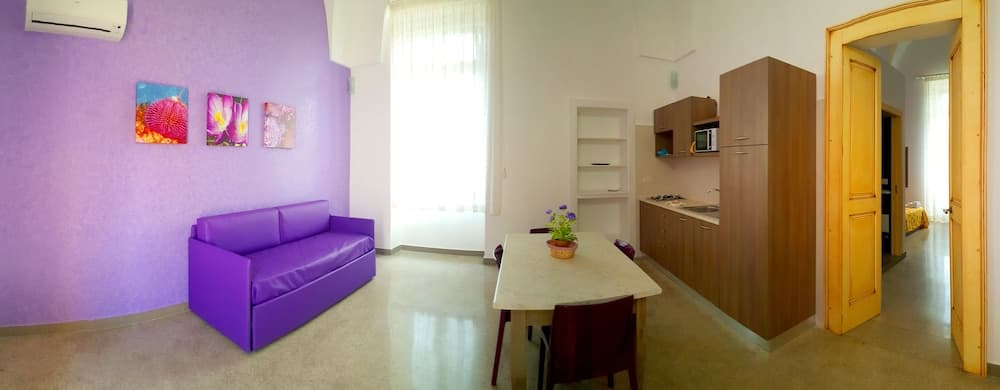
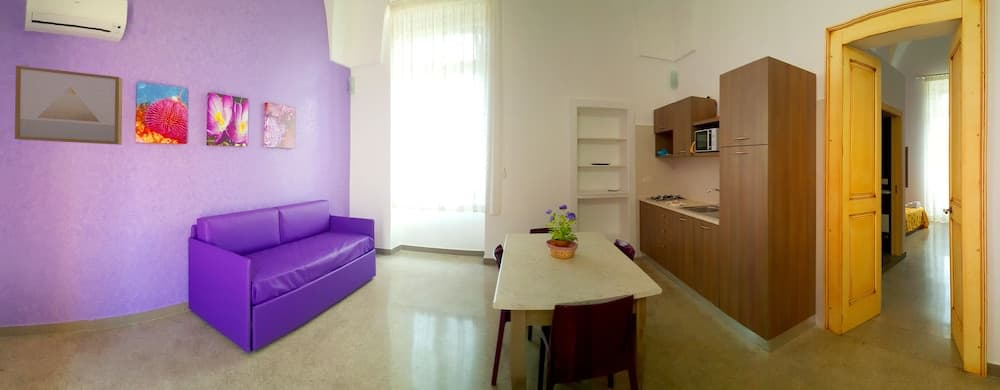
+ wall art (71, 107)
